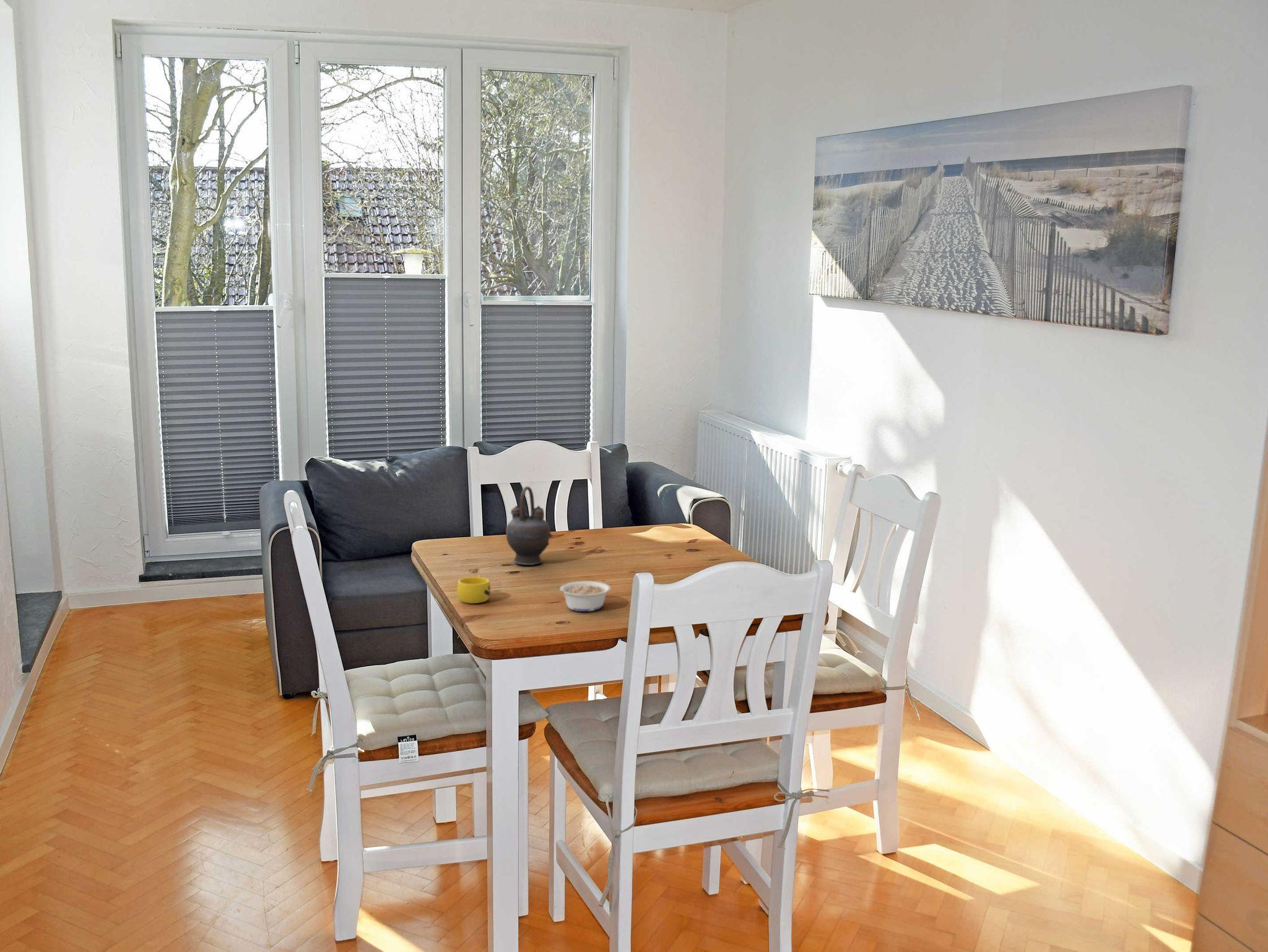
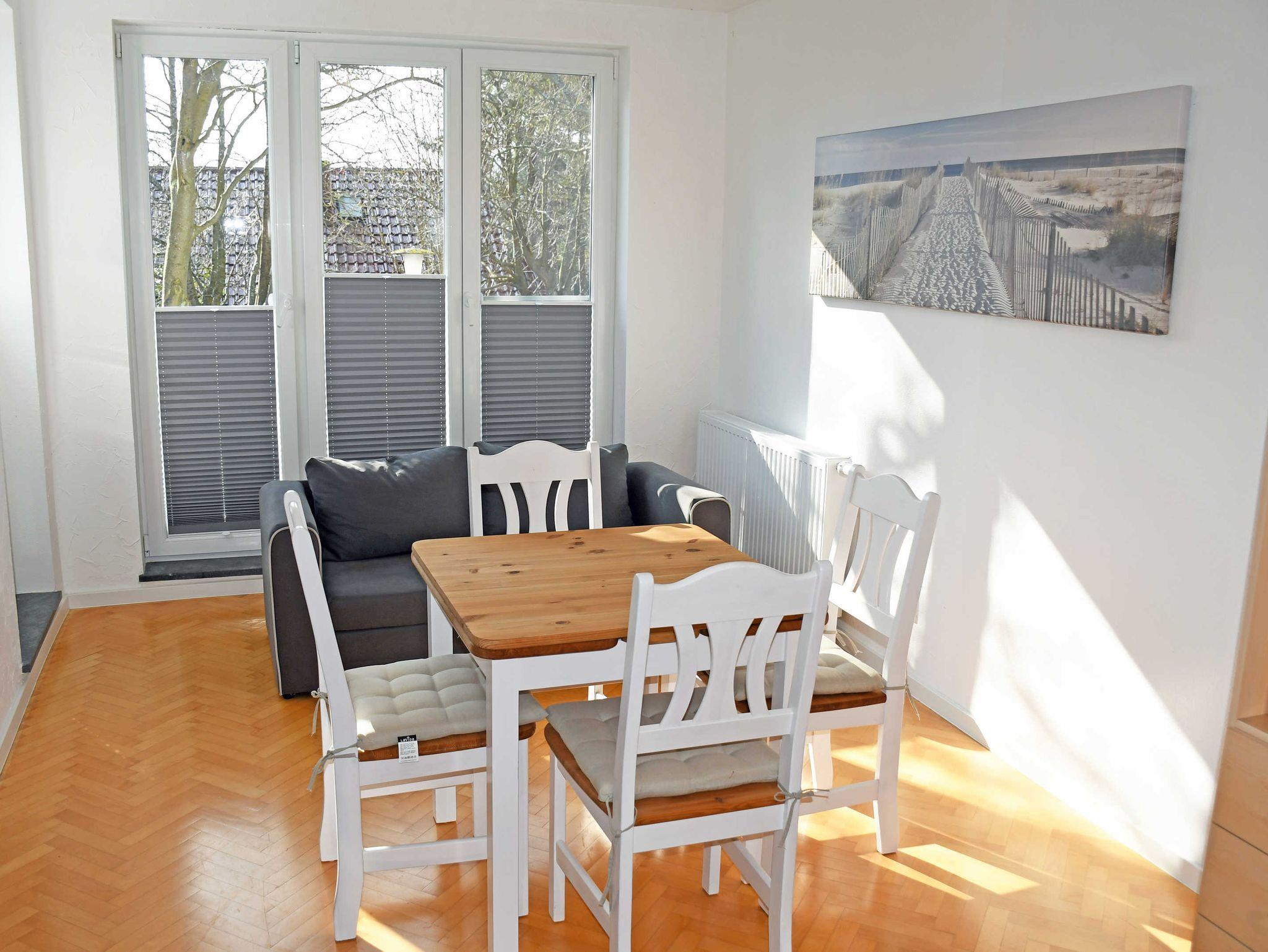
- cup (475, 589)
- teapot (530, 524)
- legume (584, 595)
